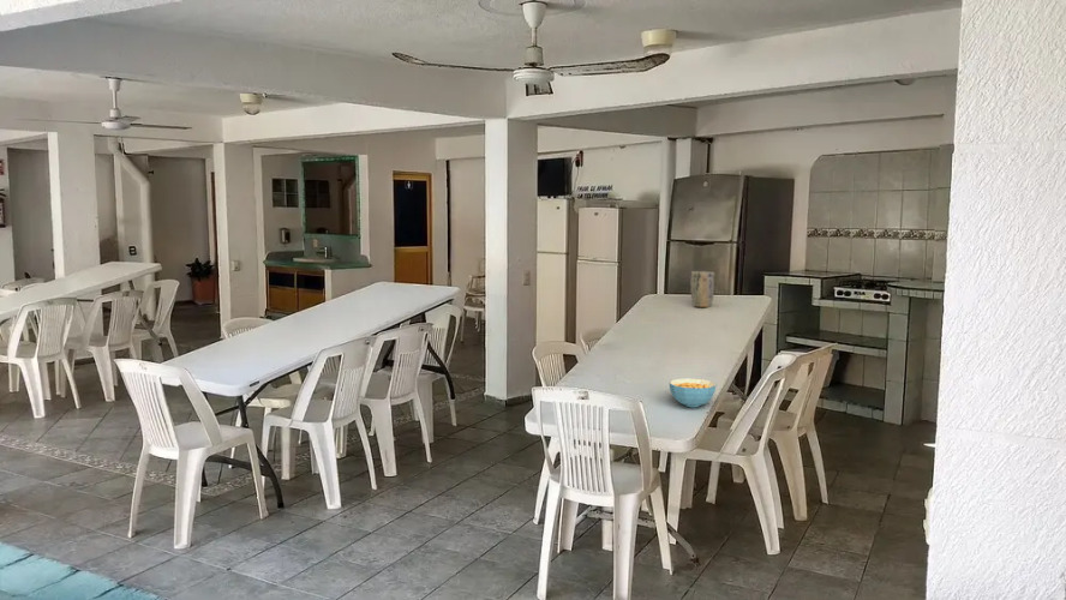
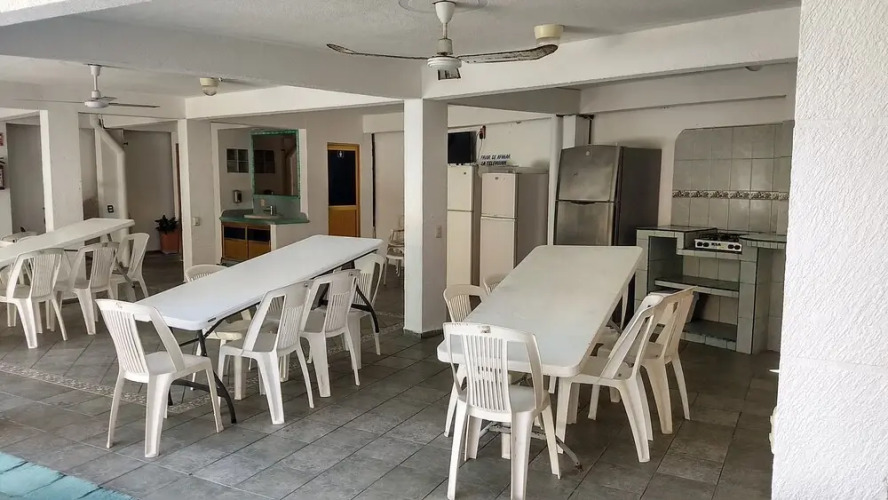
- cereal bowl (691, 394)
- plant pot (701, 289)
